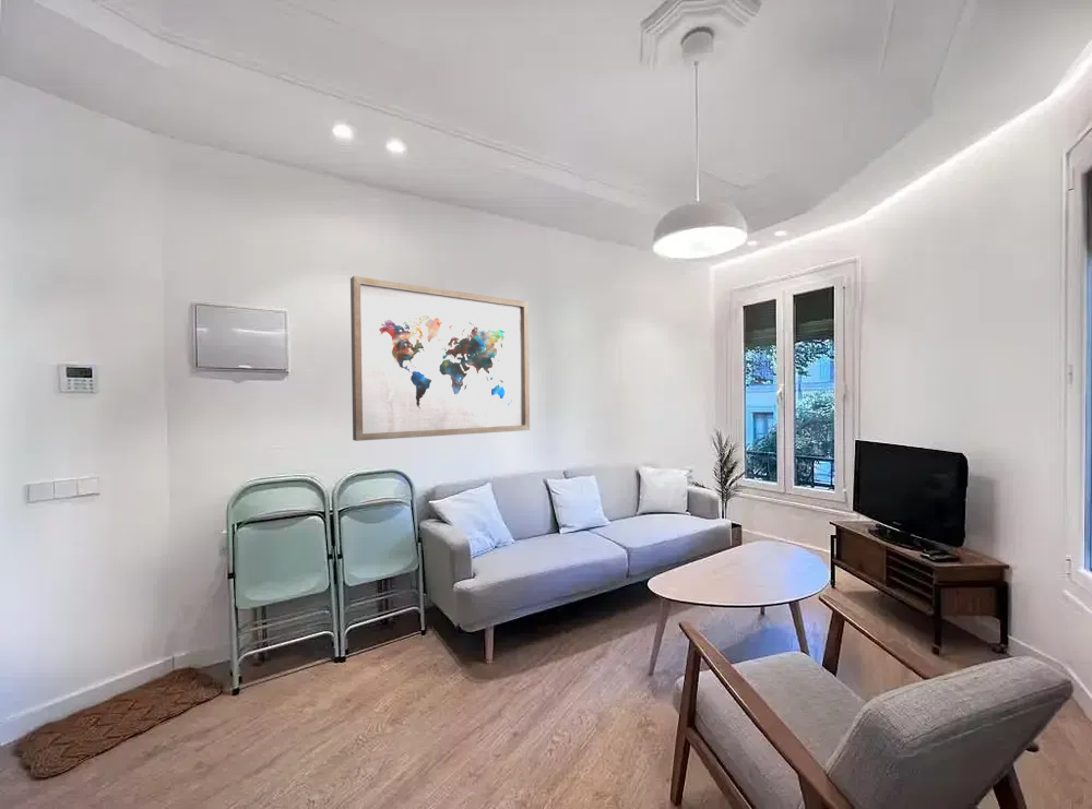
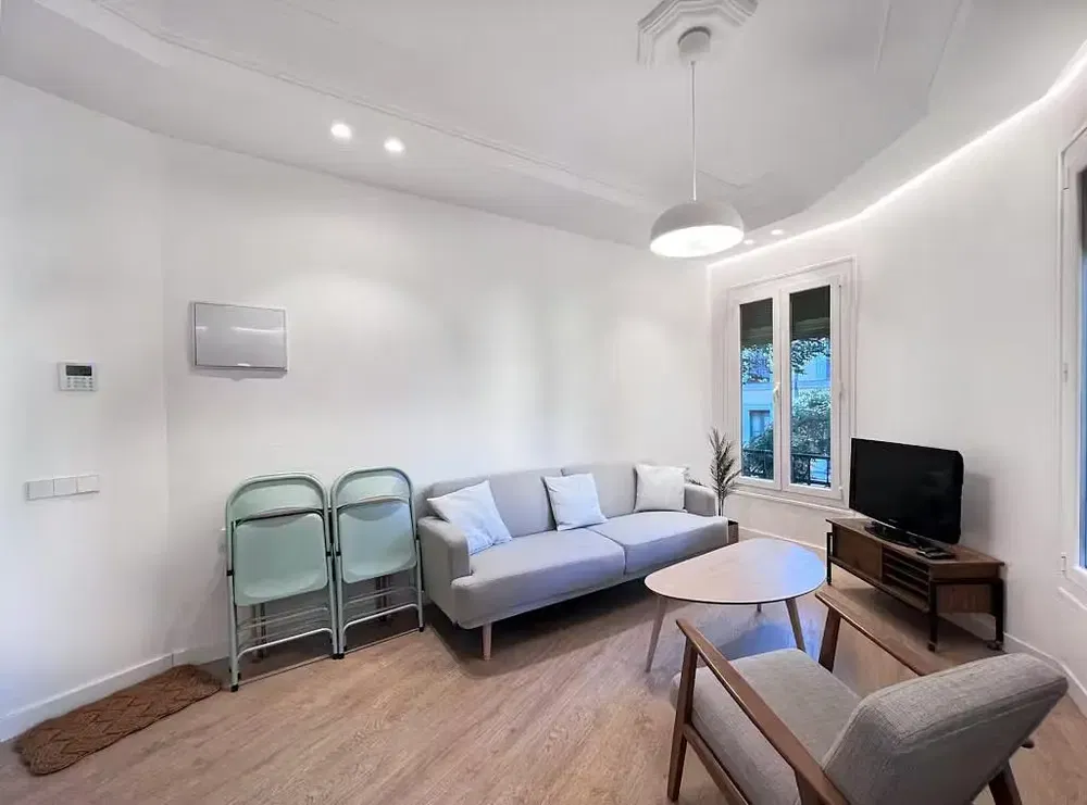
- wall art (450, 362)
